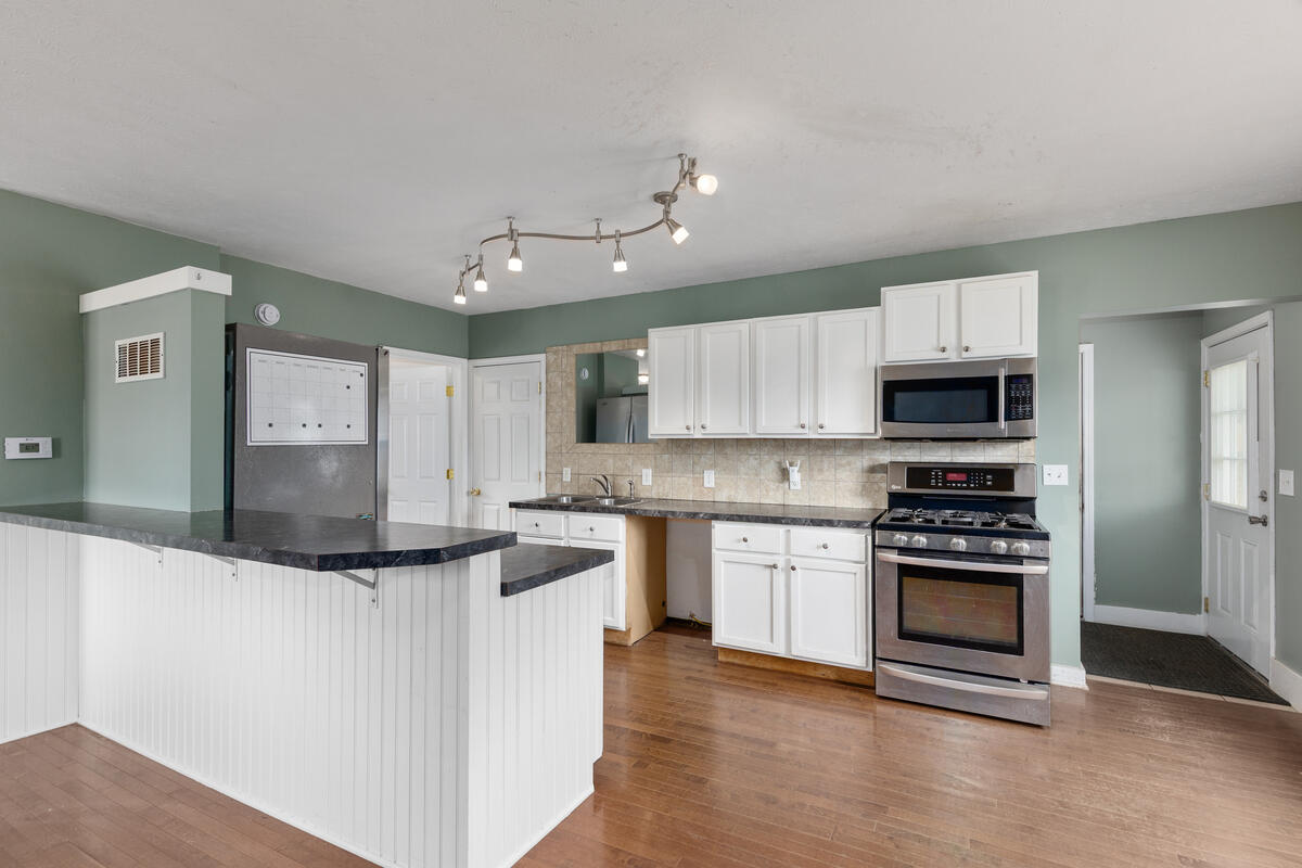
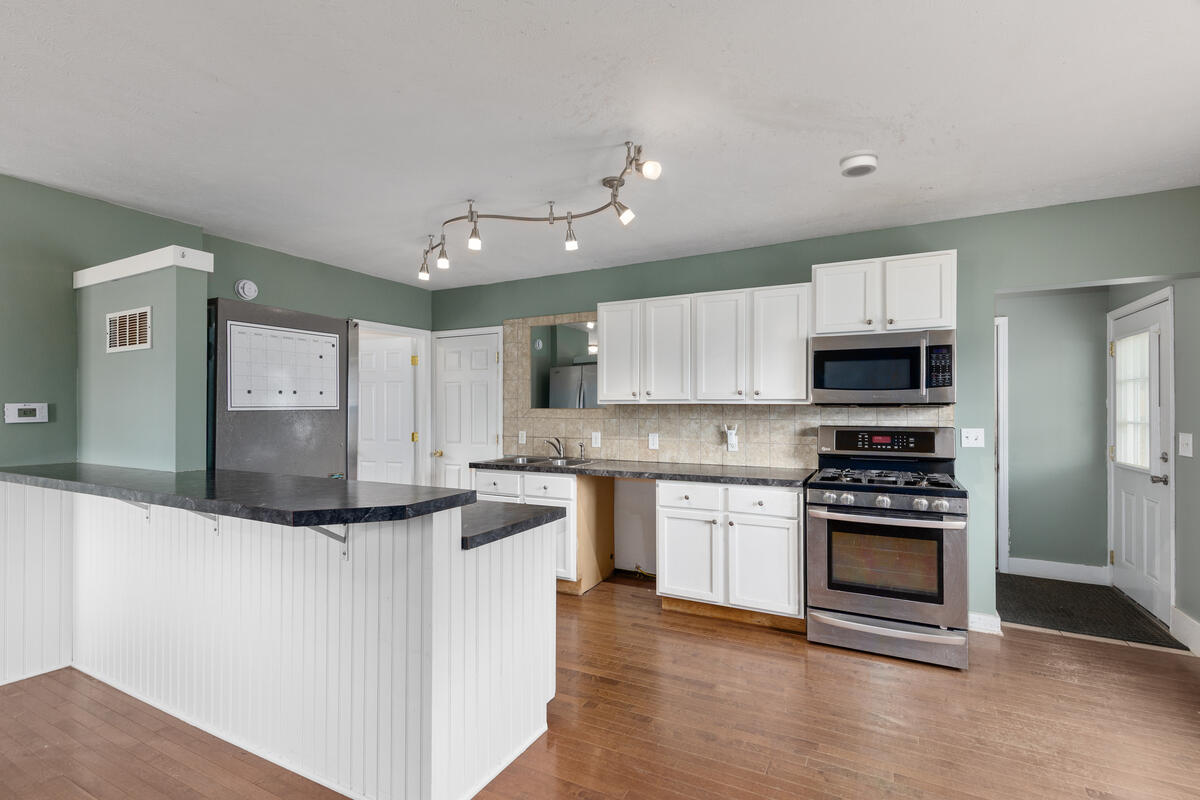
+ smoke detector (858, 162)
